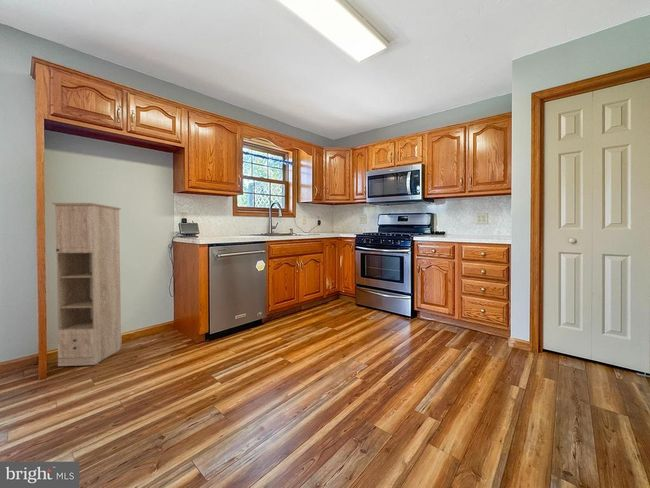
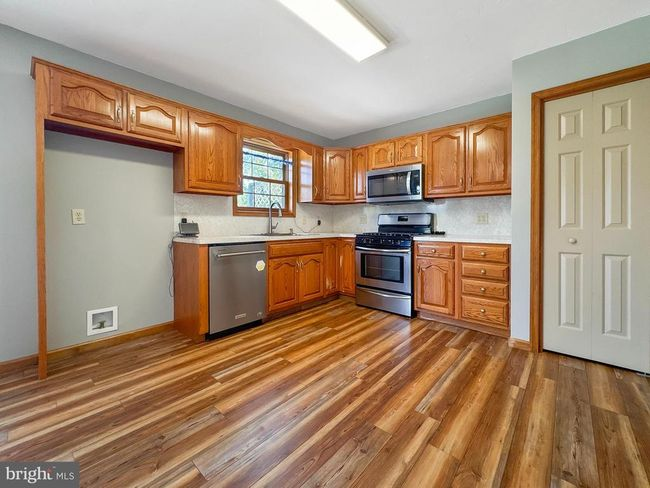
- storage cabinet (90, 281)
